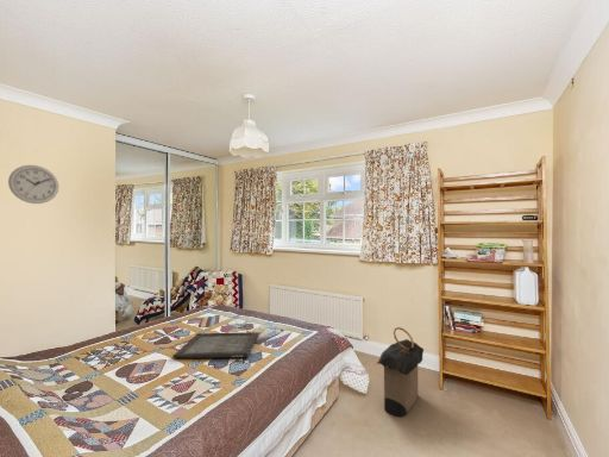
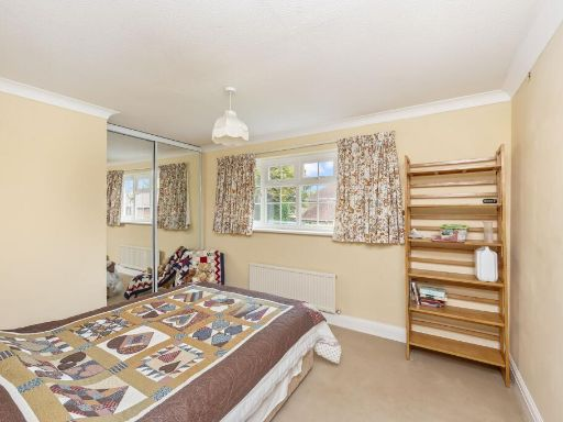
- laundry hamper (402, 367)
- serving tray (220, 343)
- wall clock (34, 184)
